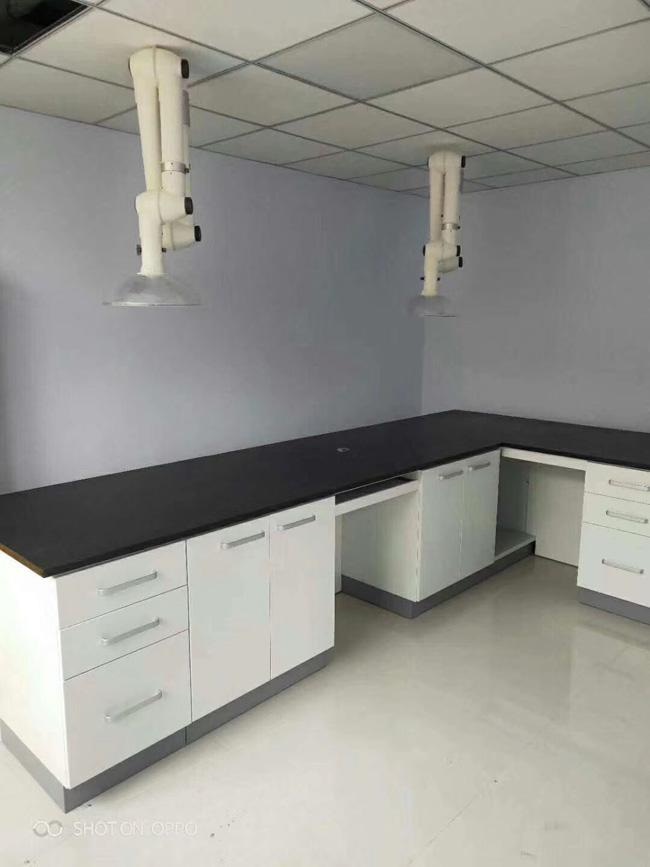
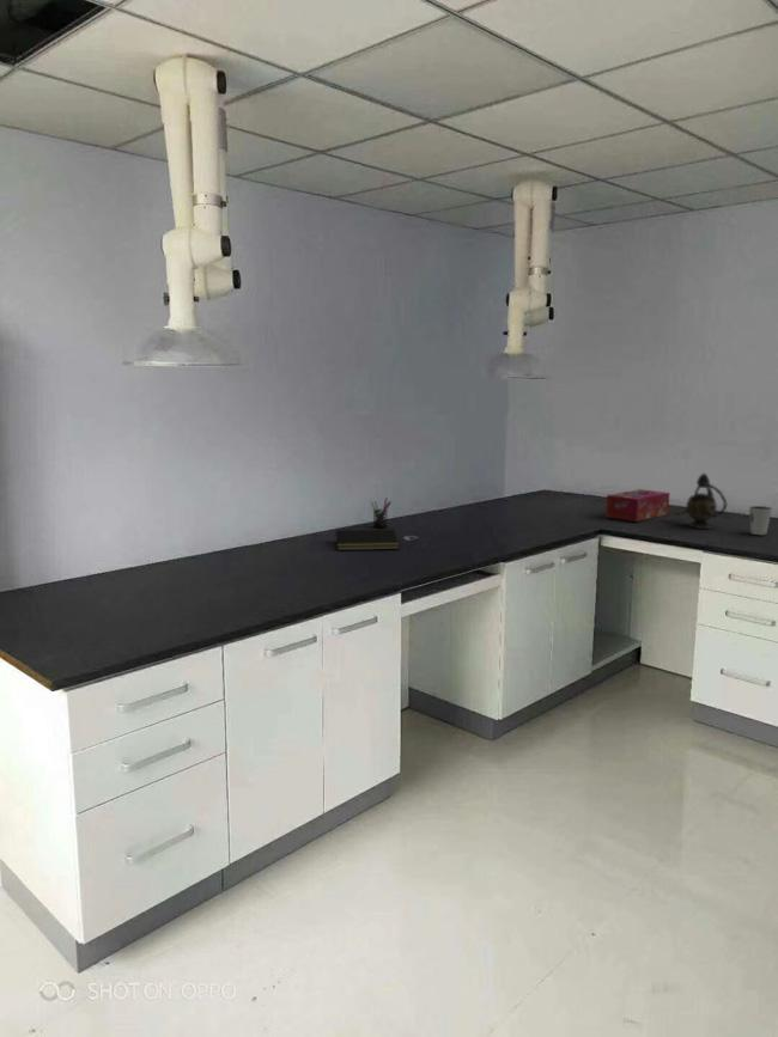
+ teapot (694, 498)
+ pen holder (379, 511)
+ tissue box (638, 505)
+ dixie cup (759, 520)
+ notepad (366, 538)
